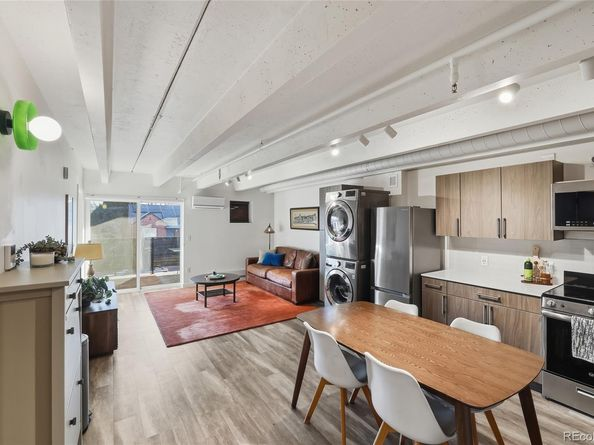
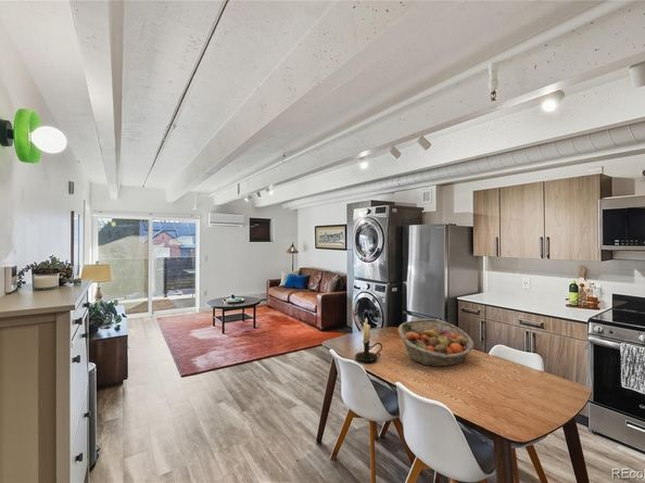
+ fruit basket (434, 341)
+ candle holder (369, 336)
